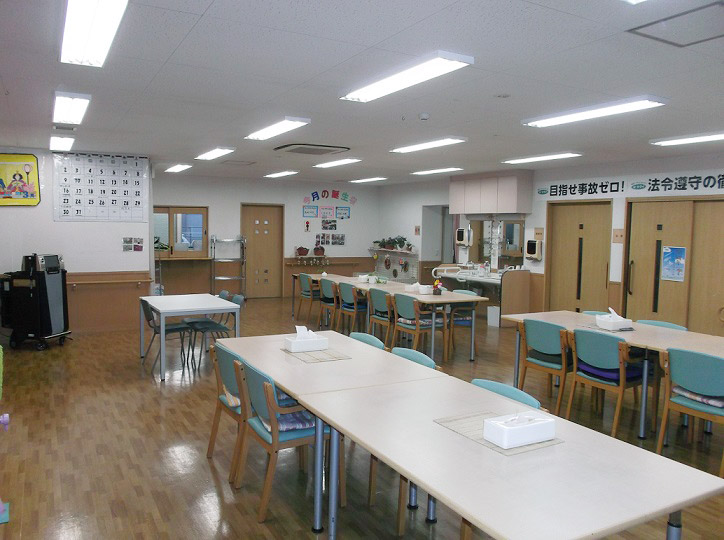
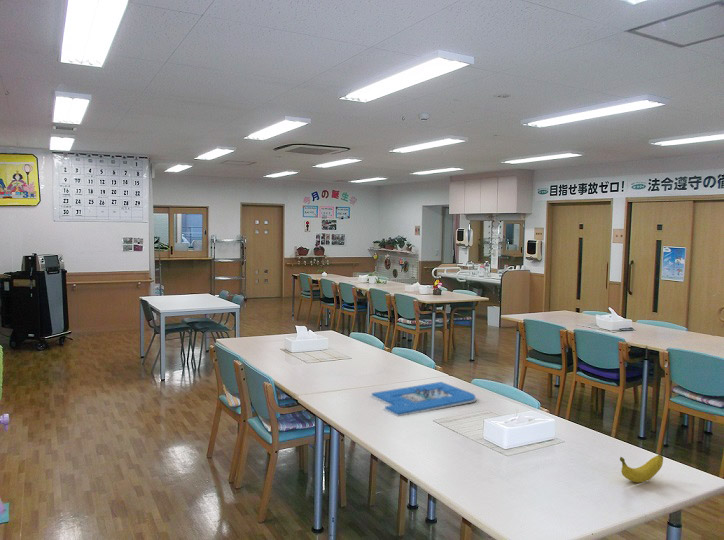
+ banana (640, 467)
+ board game (421, 394)
